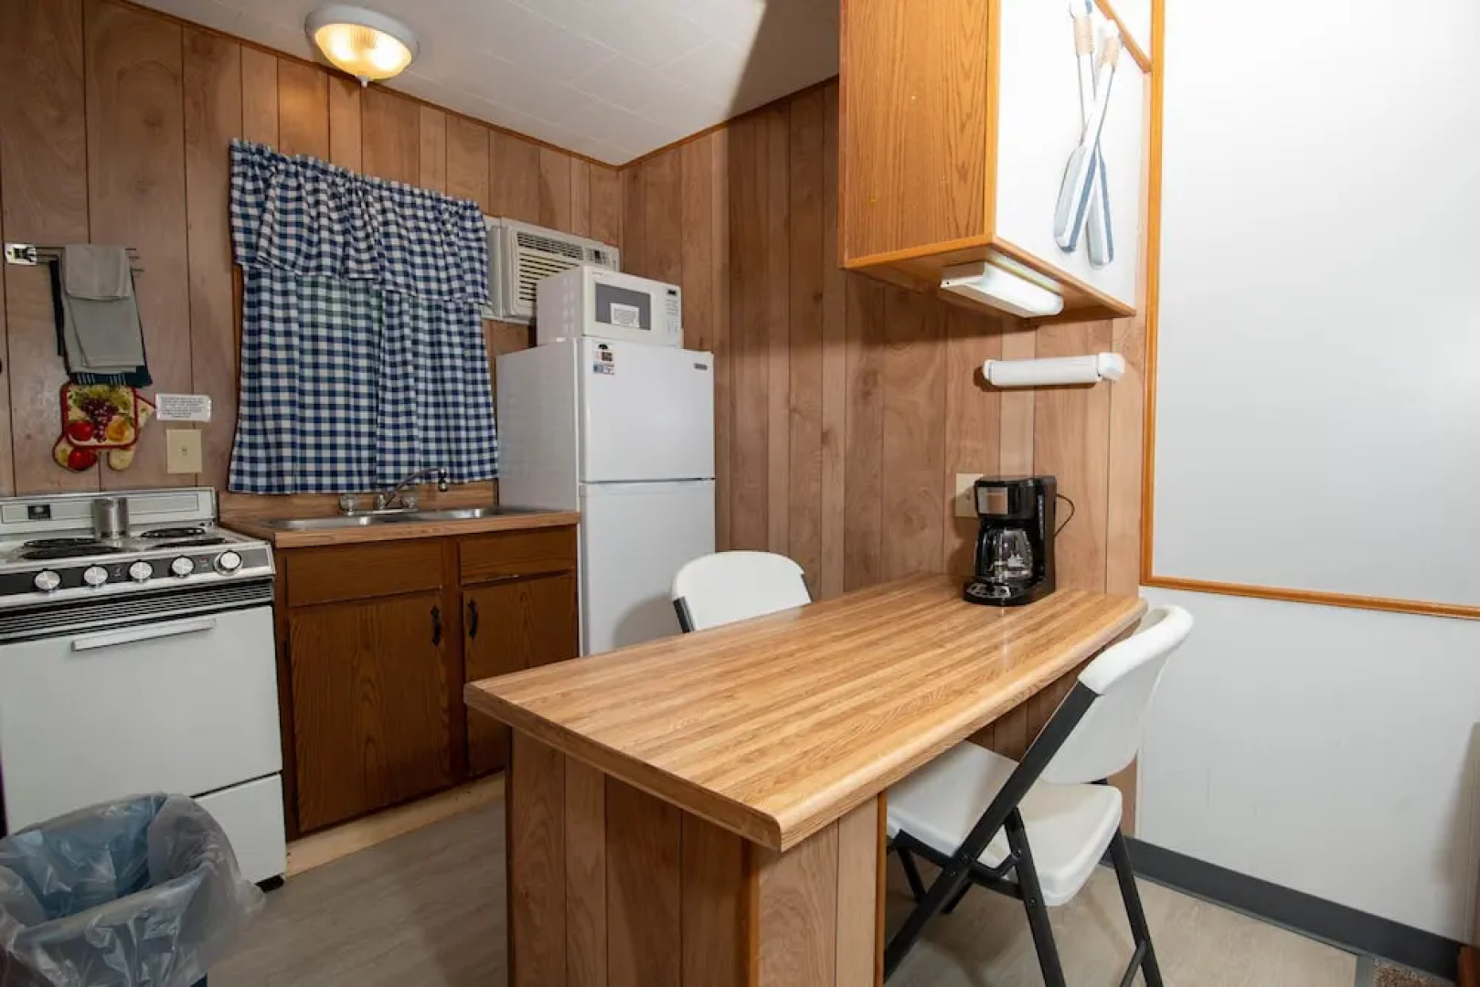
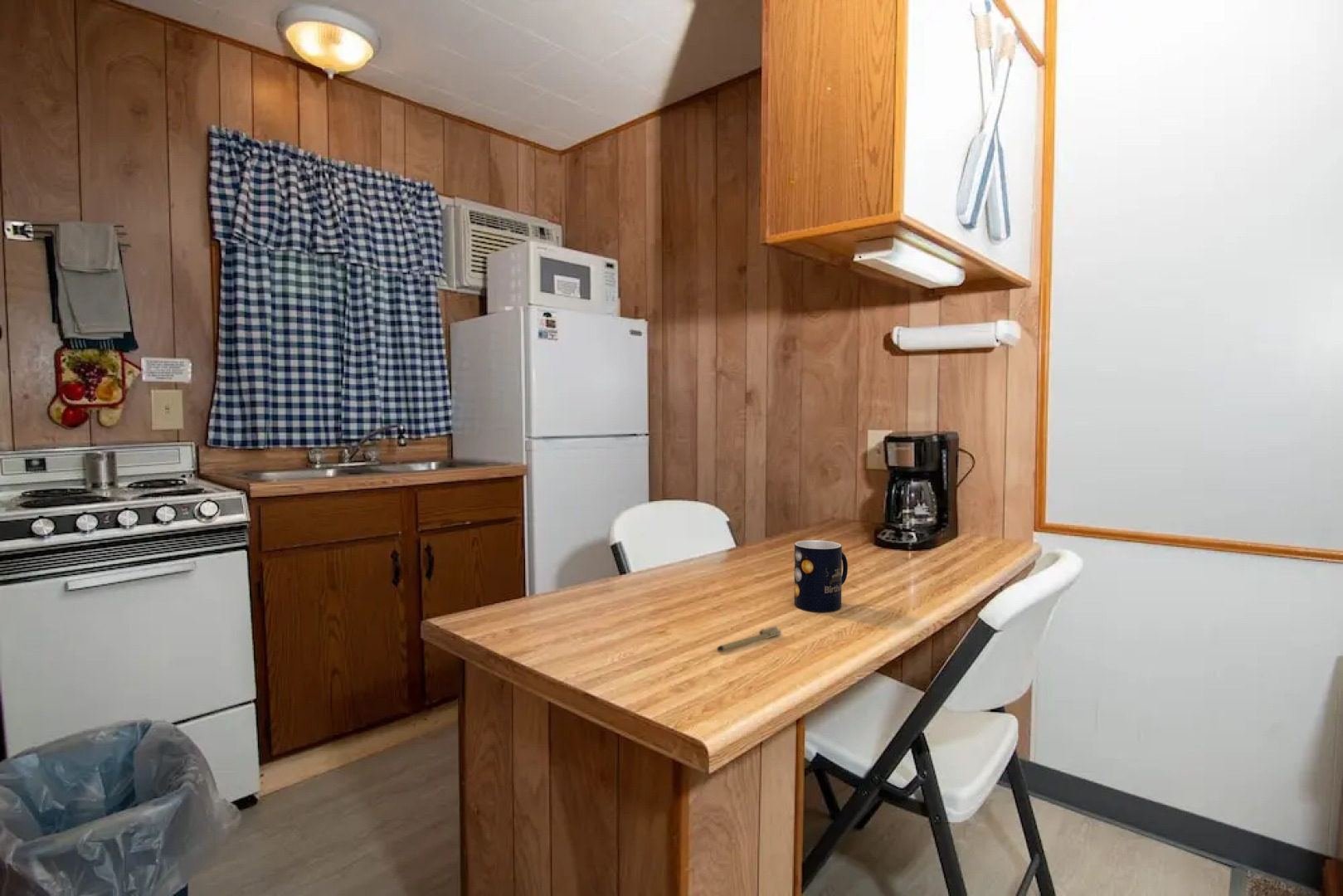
+ mug (821, 573)
+ pen (748, 638)
